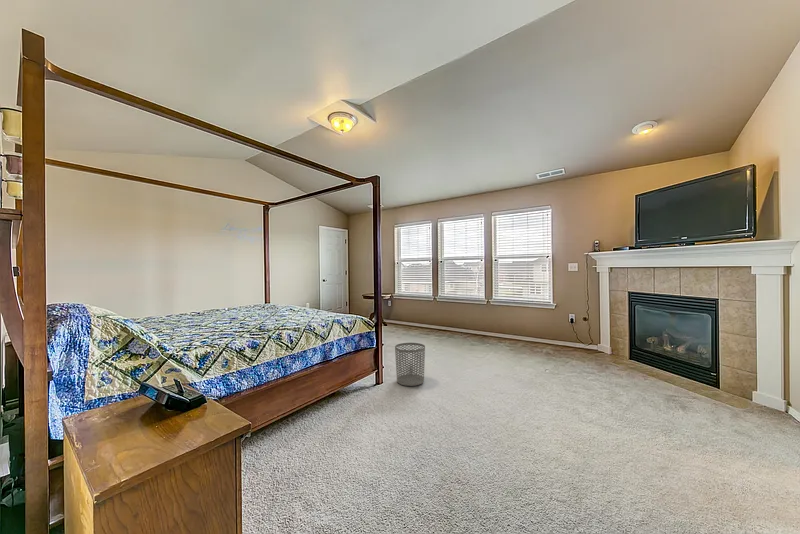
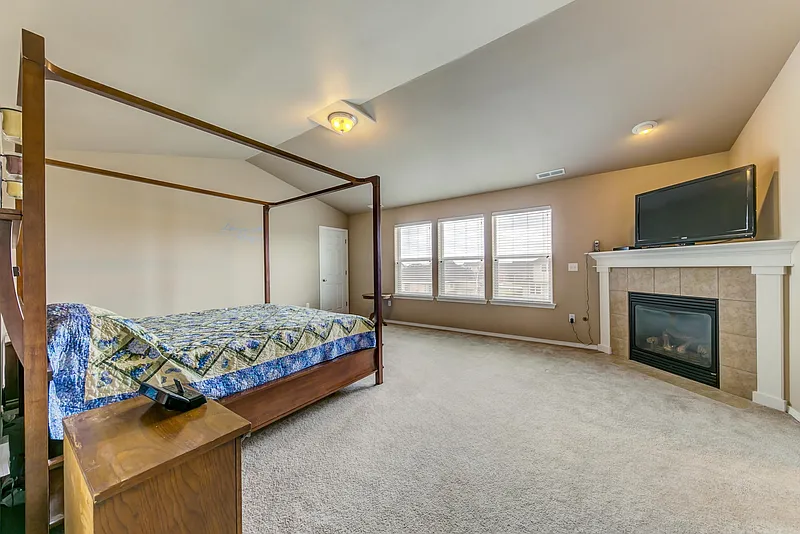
- waste bin (410, 363)
